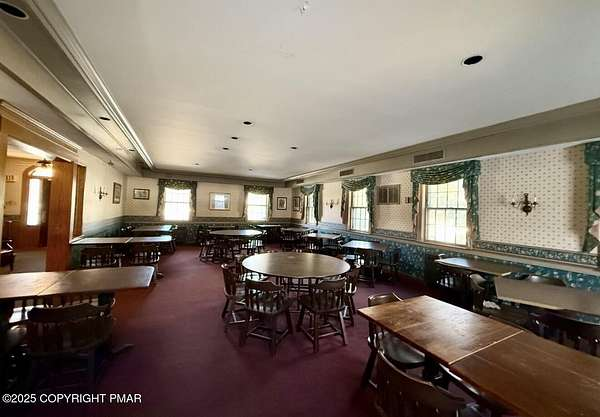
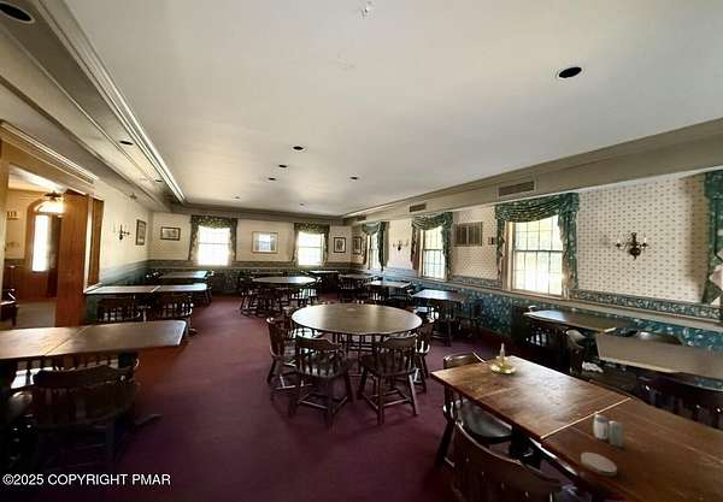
+ salt and pepper shaker (607, 430)
+ candle holder (500, 356)
+ coaster (598, 463)
